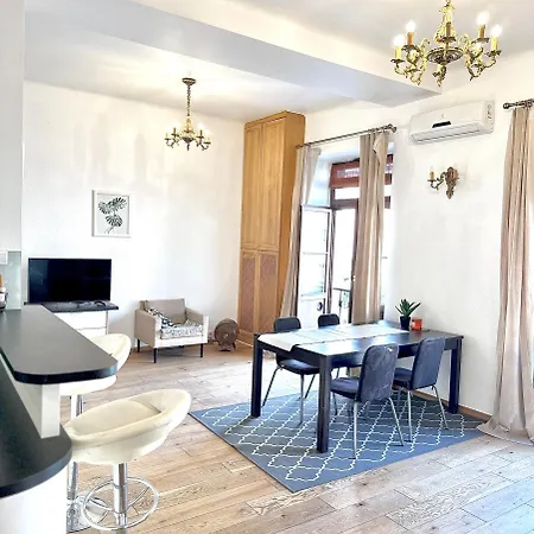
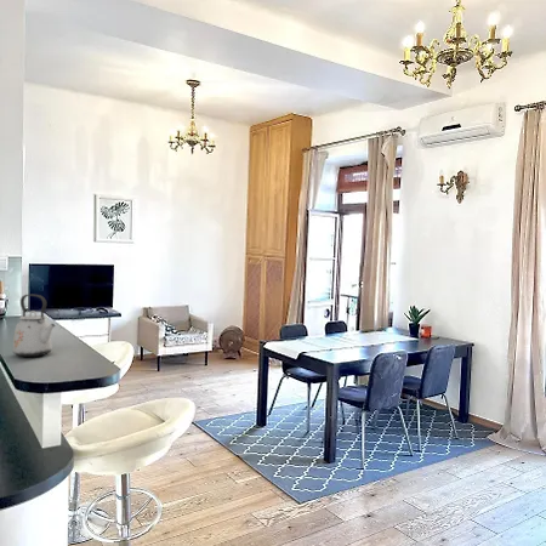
+ kettle (36, 325)
